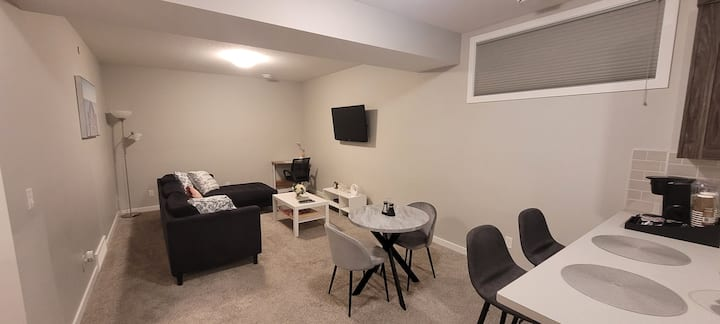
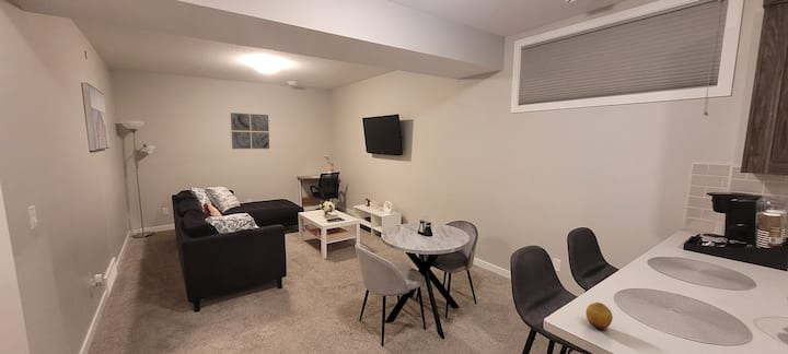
+ fruit (599, 315)
+ wall art (251, 130)
